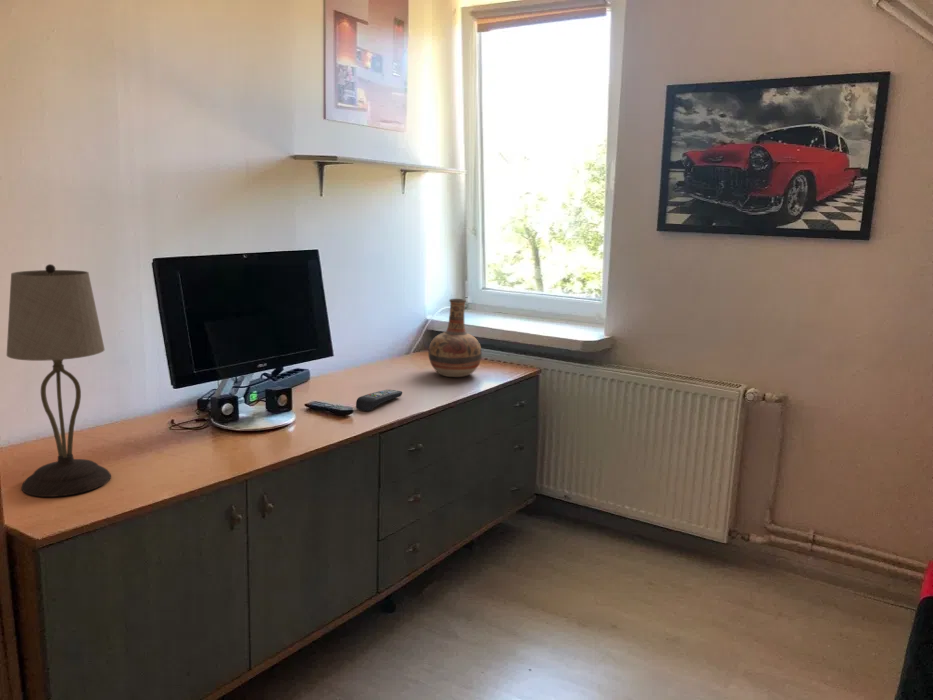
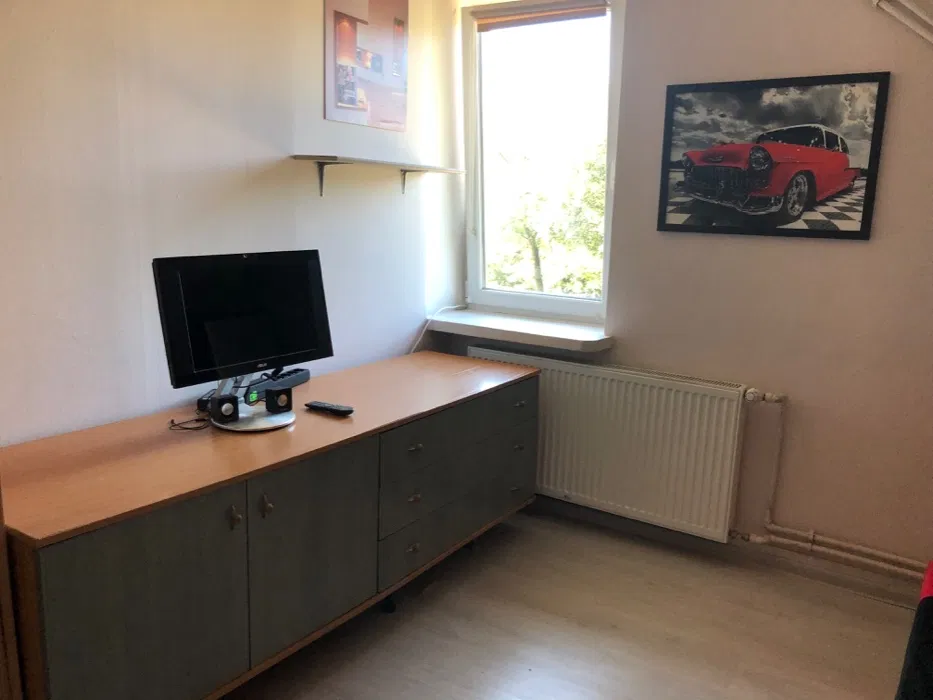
- table lamp (59, 376)
- vase (455, 337)
- remote control (379, 397)
